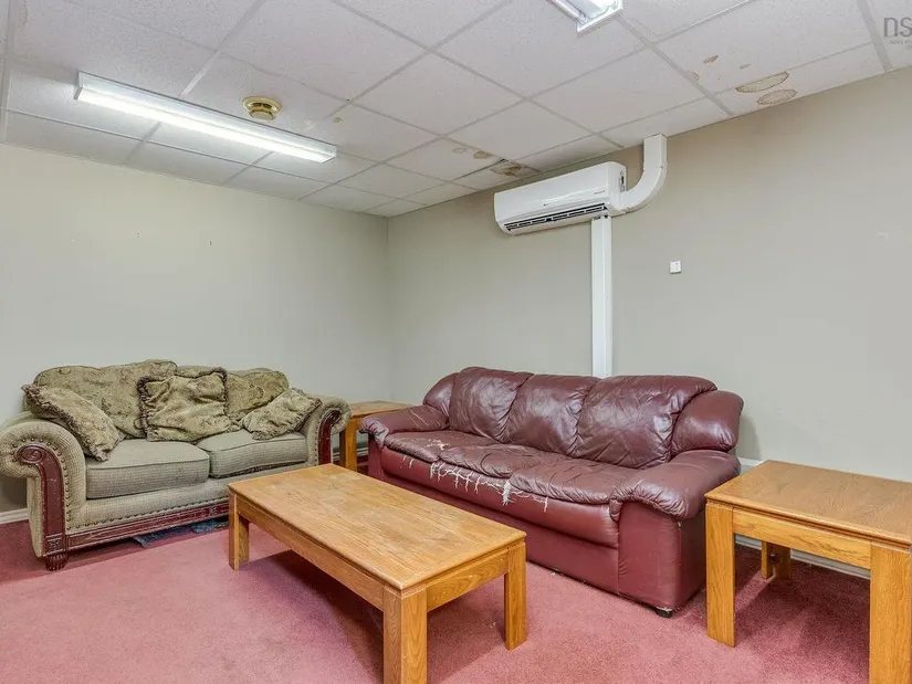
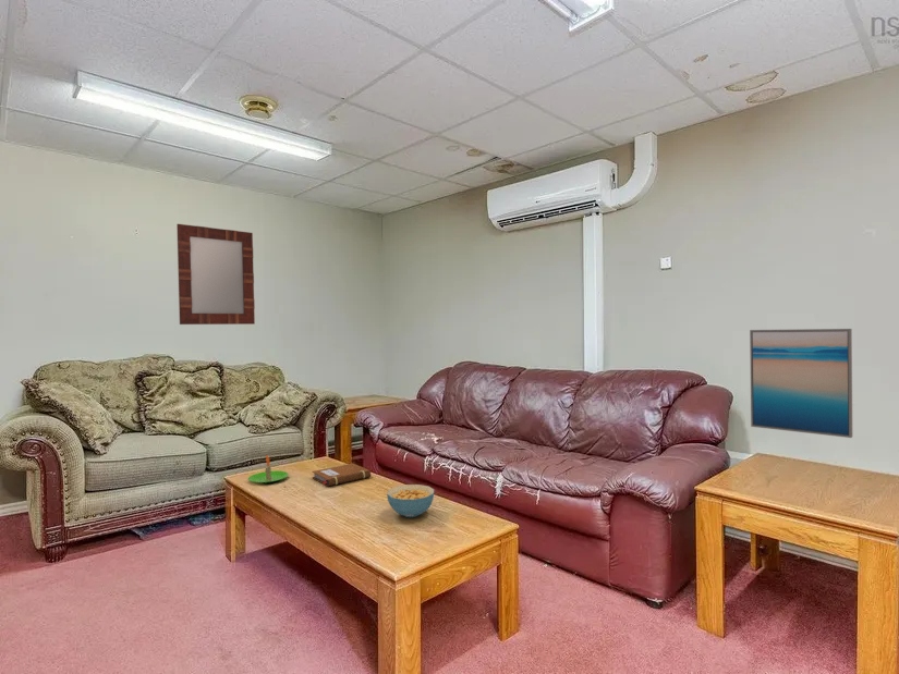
+ notebook (340, 474)
+ cereal bowl (411, 503)
+ candle (268, 466)
+ wall art (798, 380)
+ home mirror (217, 275)
